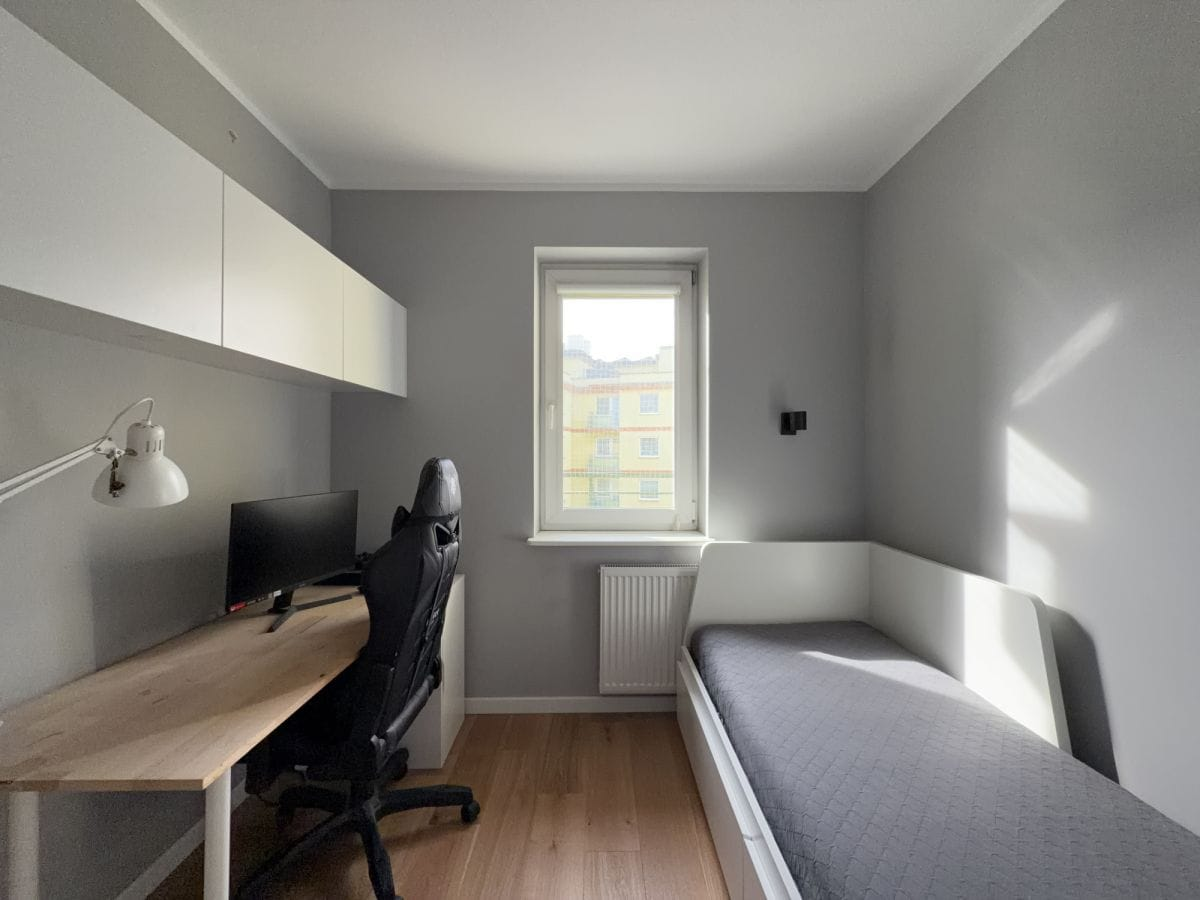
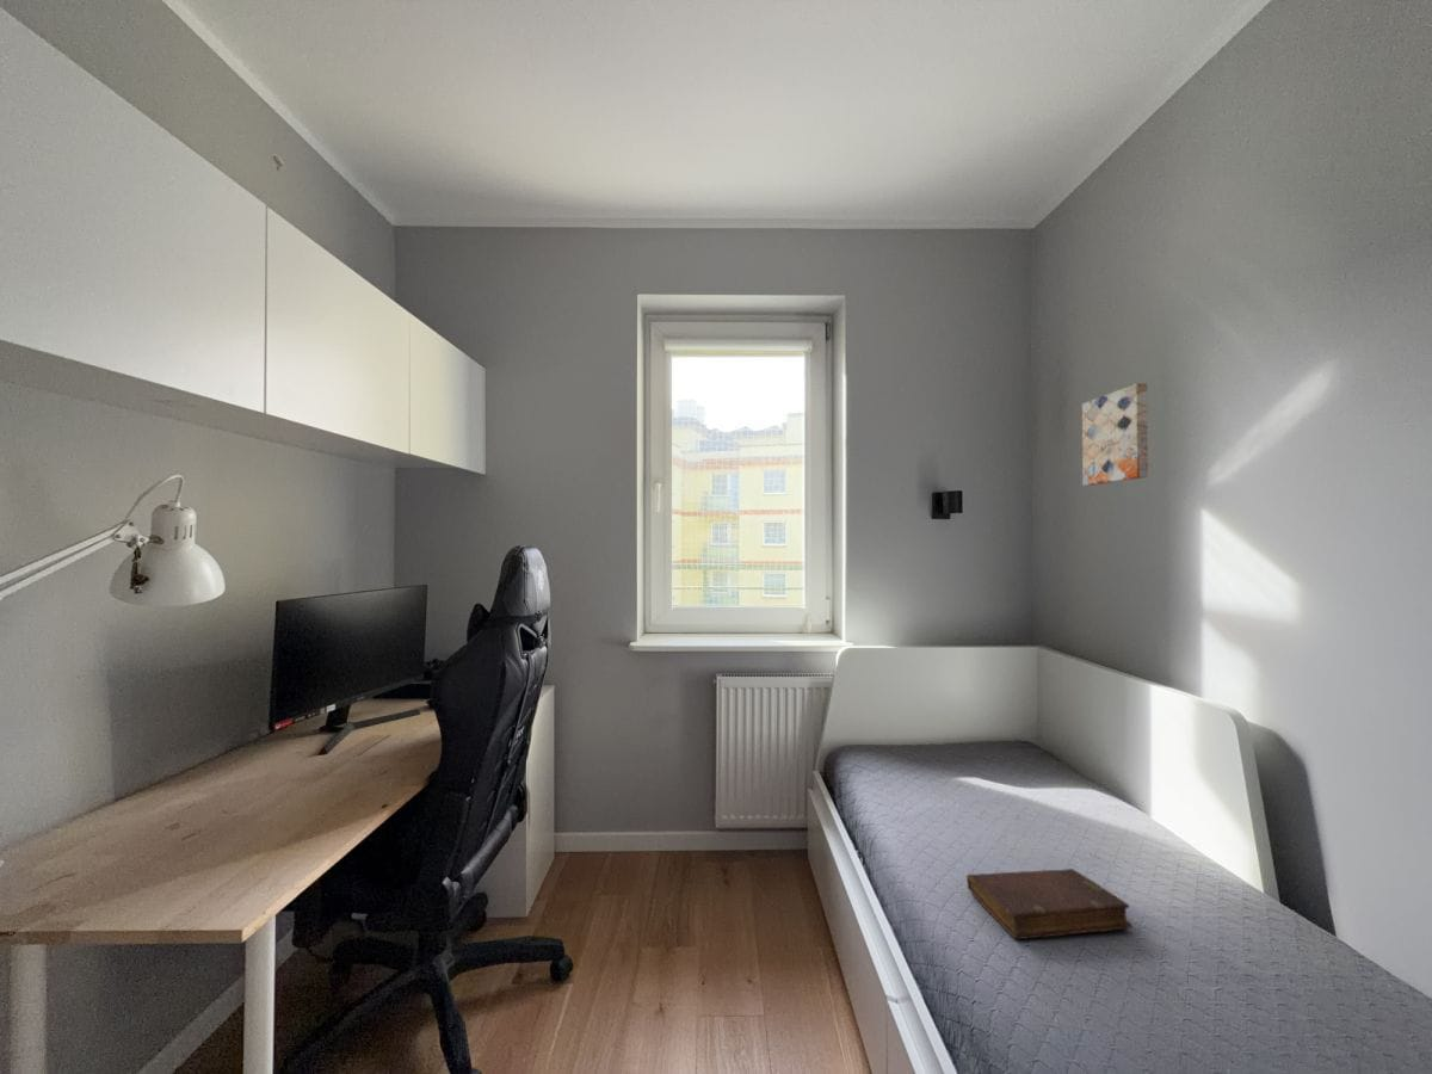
+ diary (1045, 897)
+ wall art (1112, 438)
